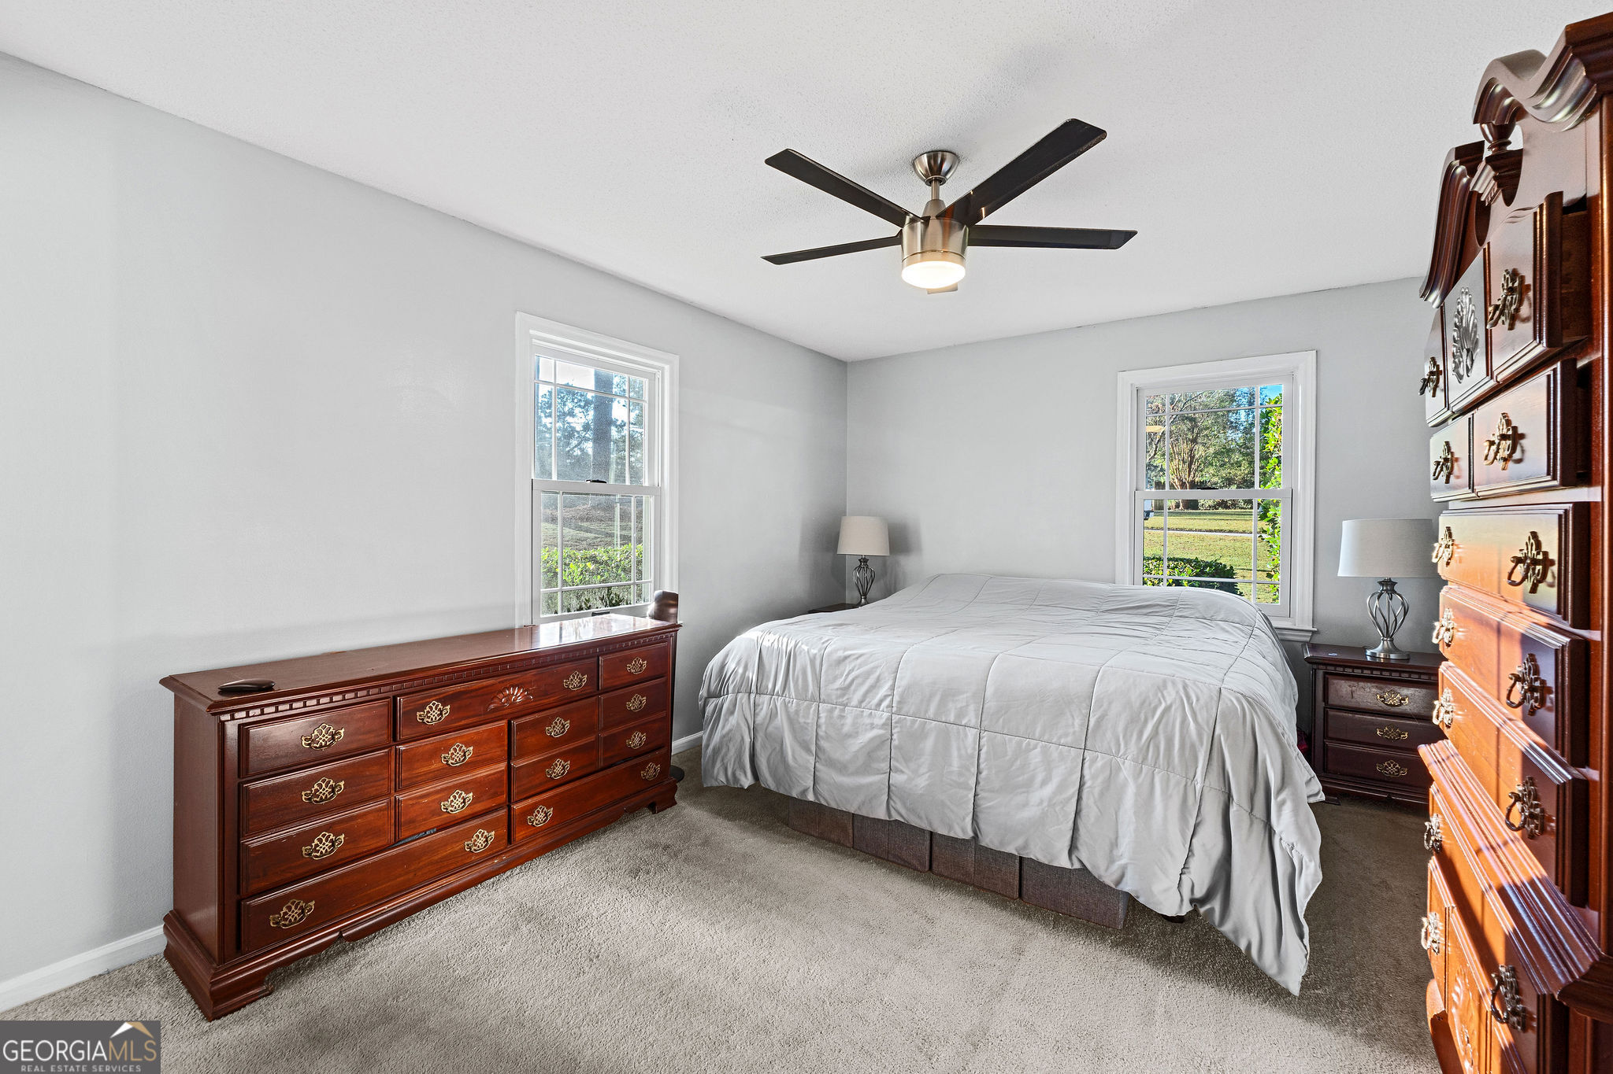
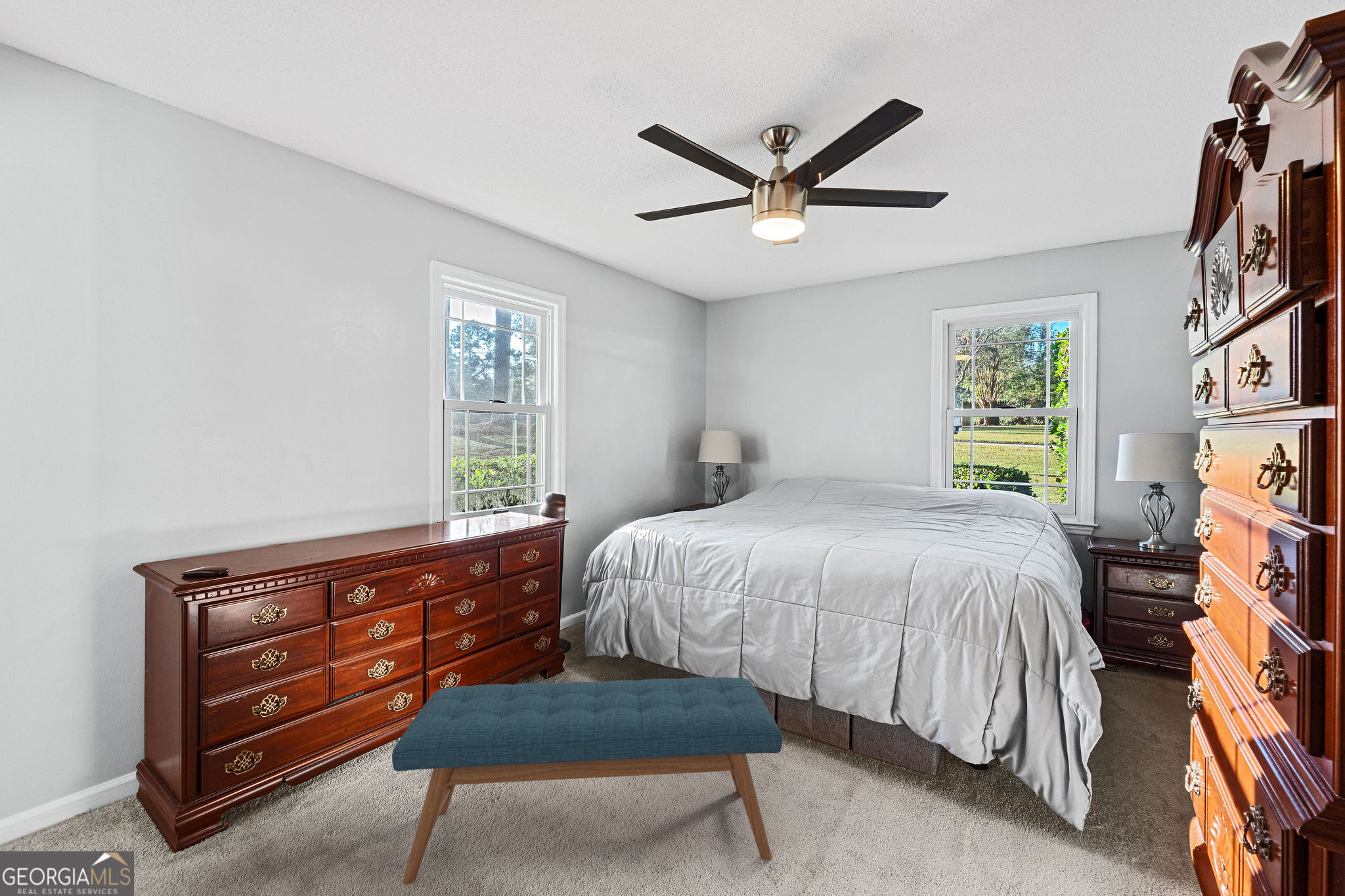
+ bench (595, 765)
